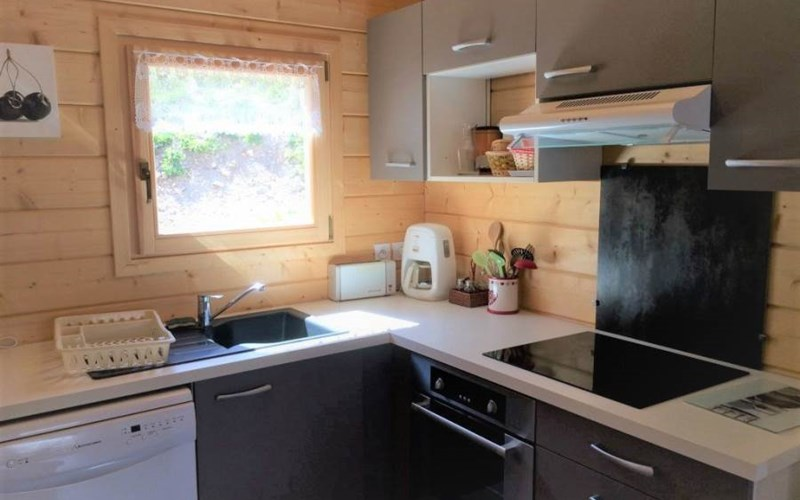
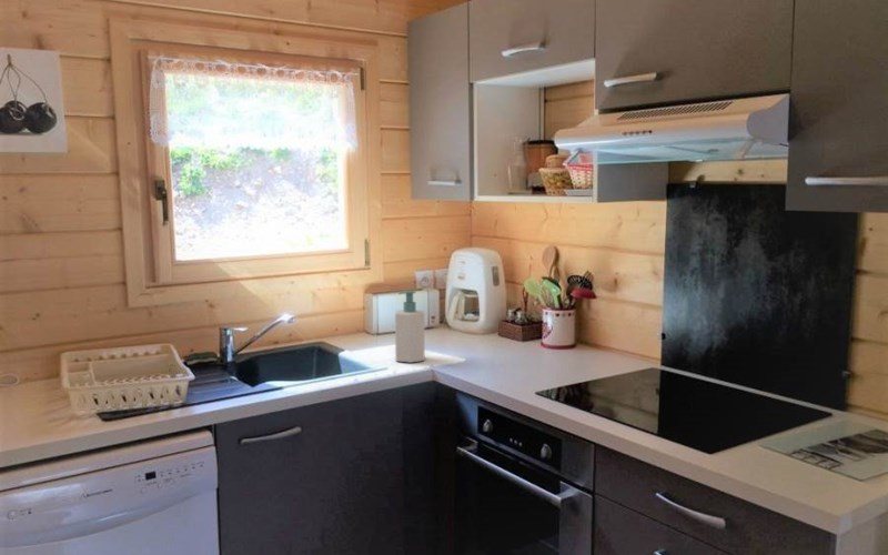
+ soap bottle (410, 325)
